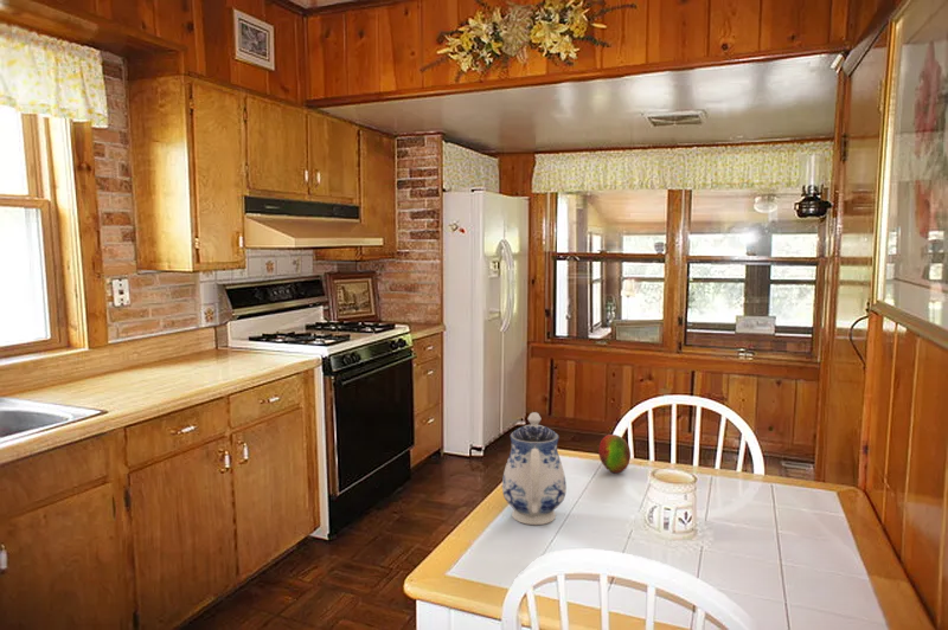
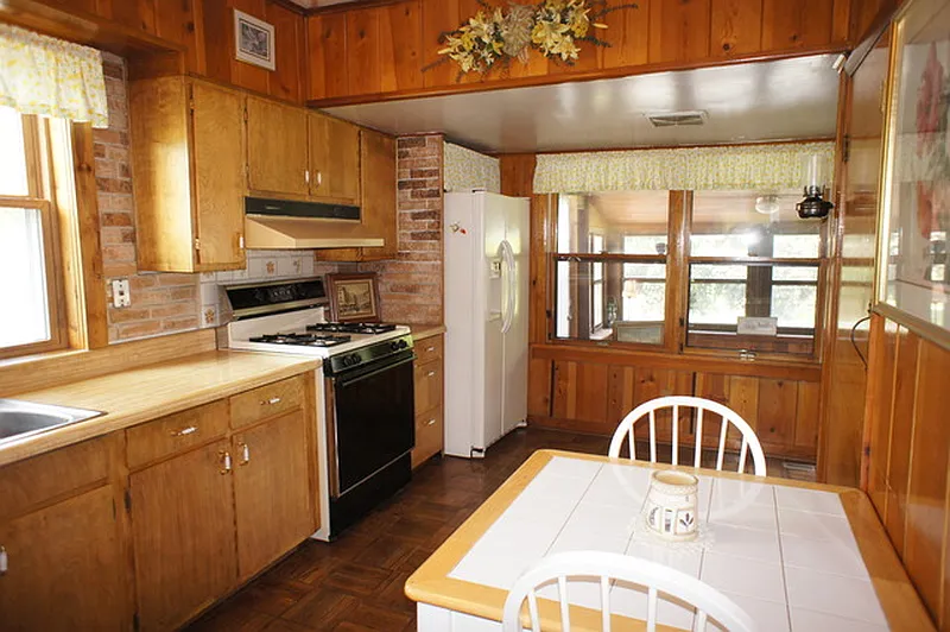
- fruit (614, 454)
- teapot (533, 464)
